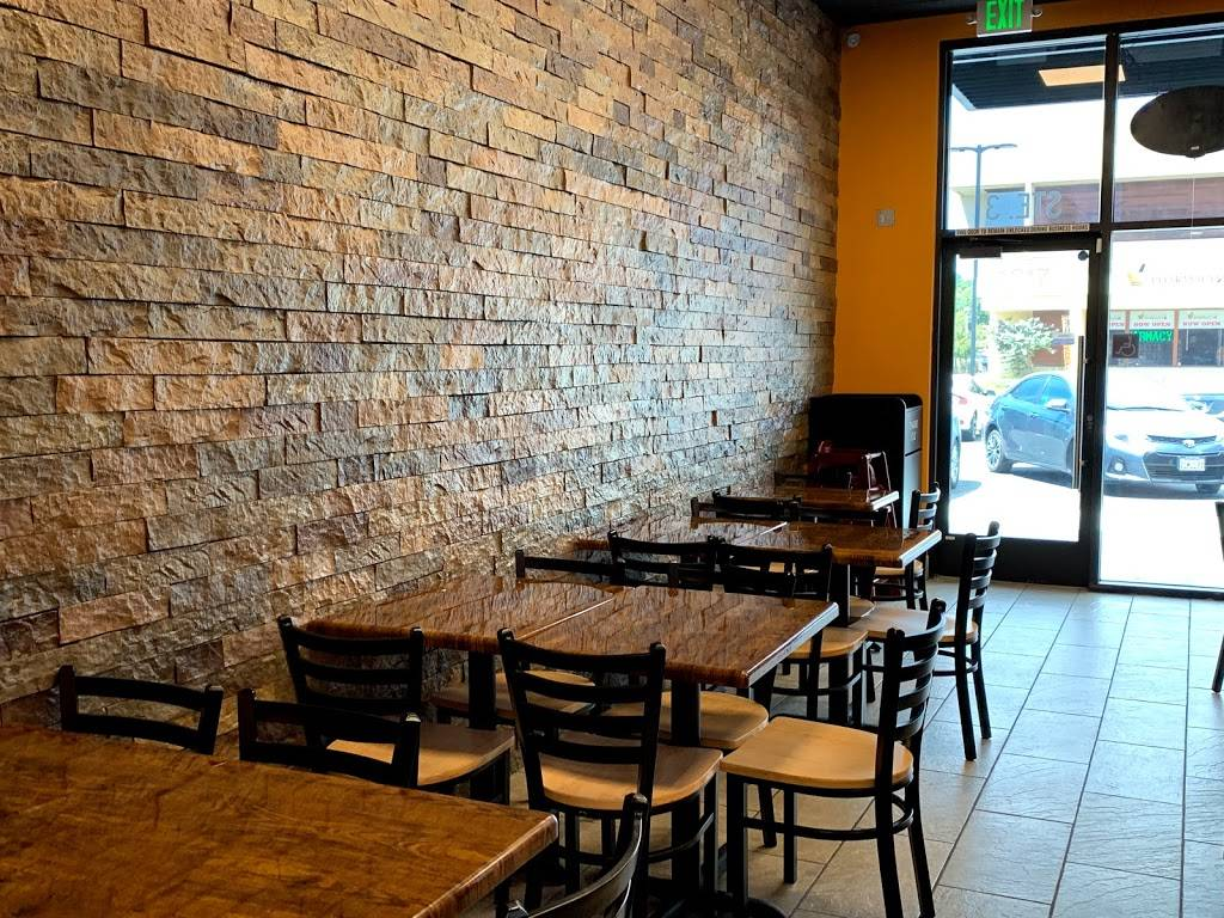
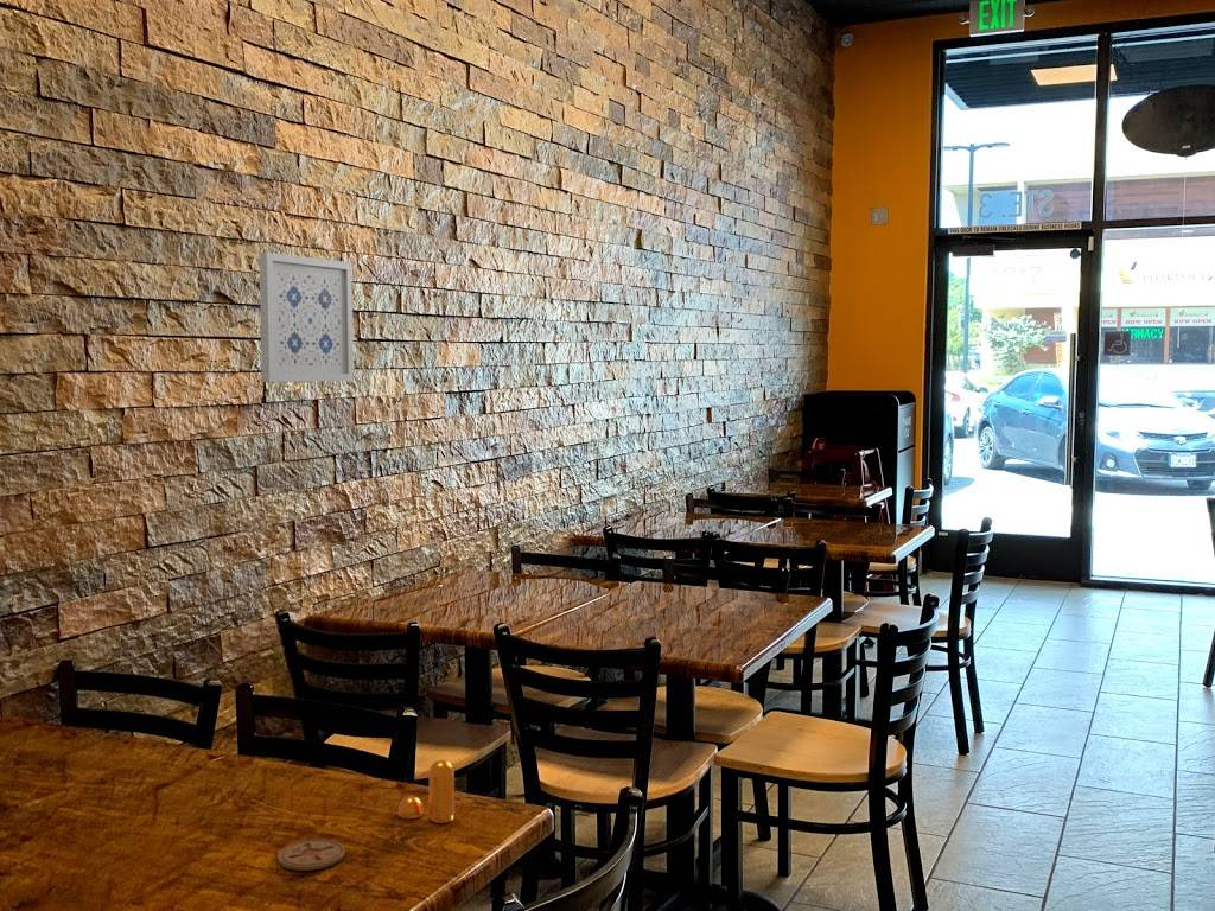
+ pepper shaker (430, 786)
+ wall art (308, 319)
+ coaster (311, 854)
